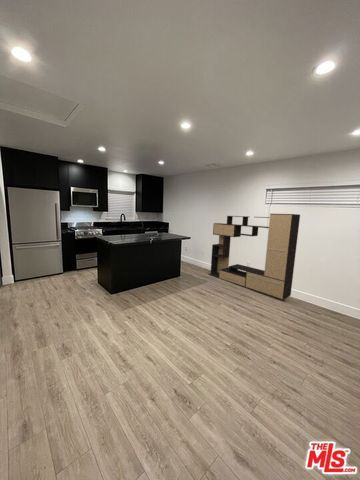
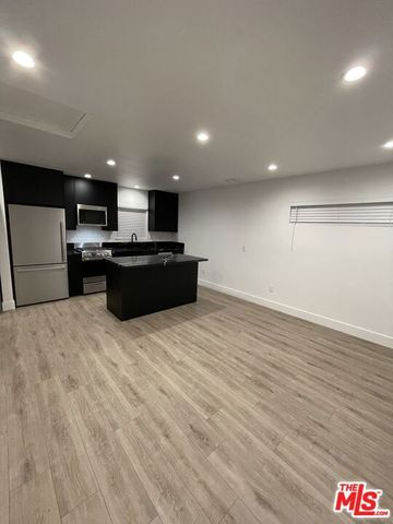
- media console (246, 235)
